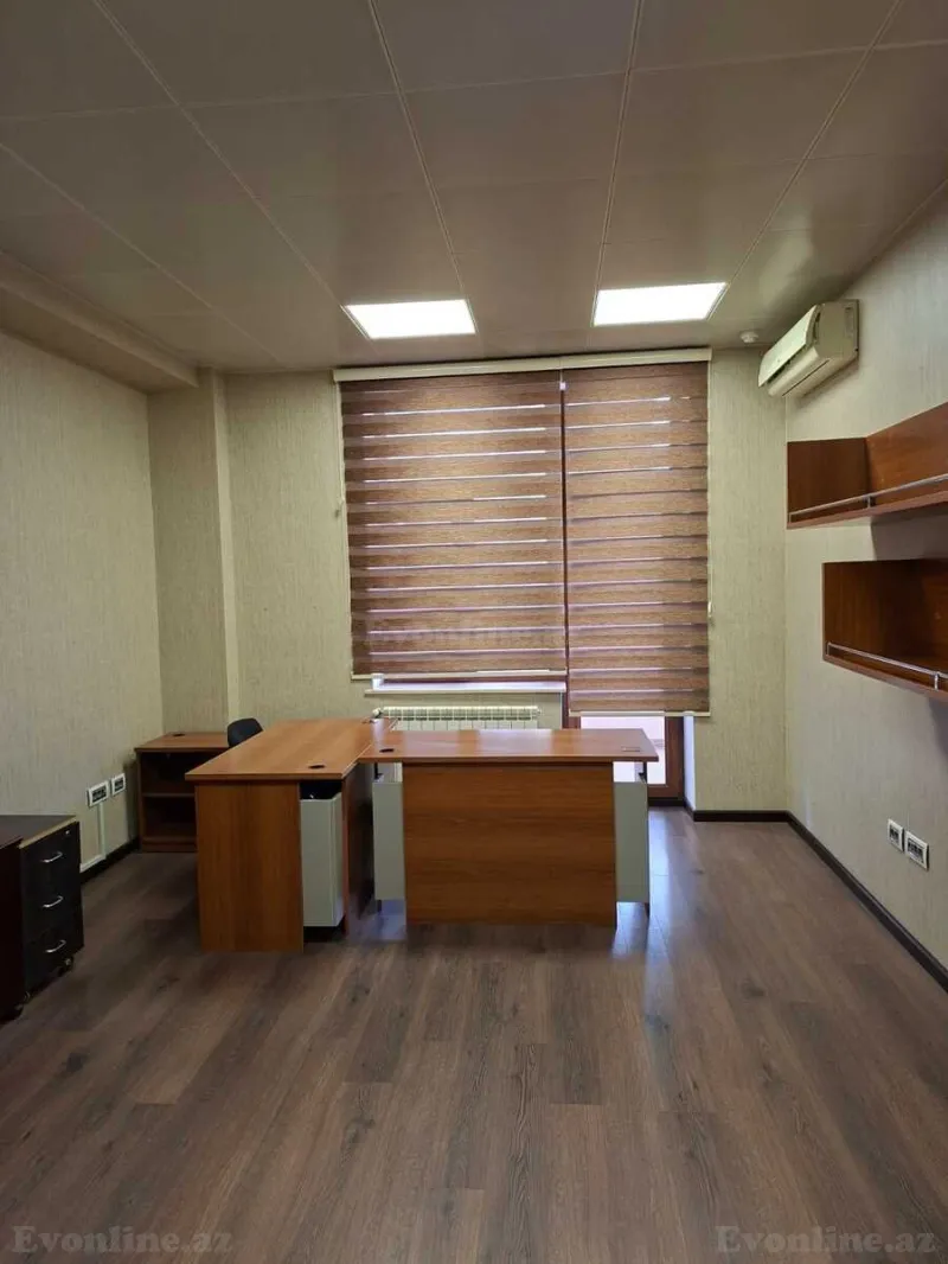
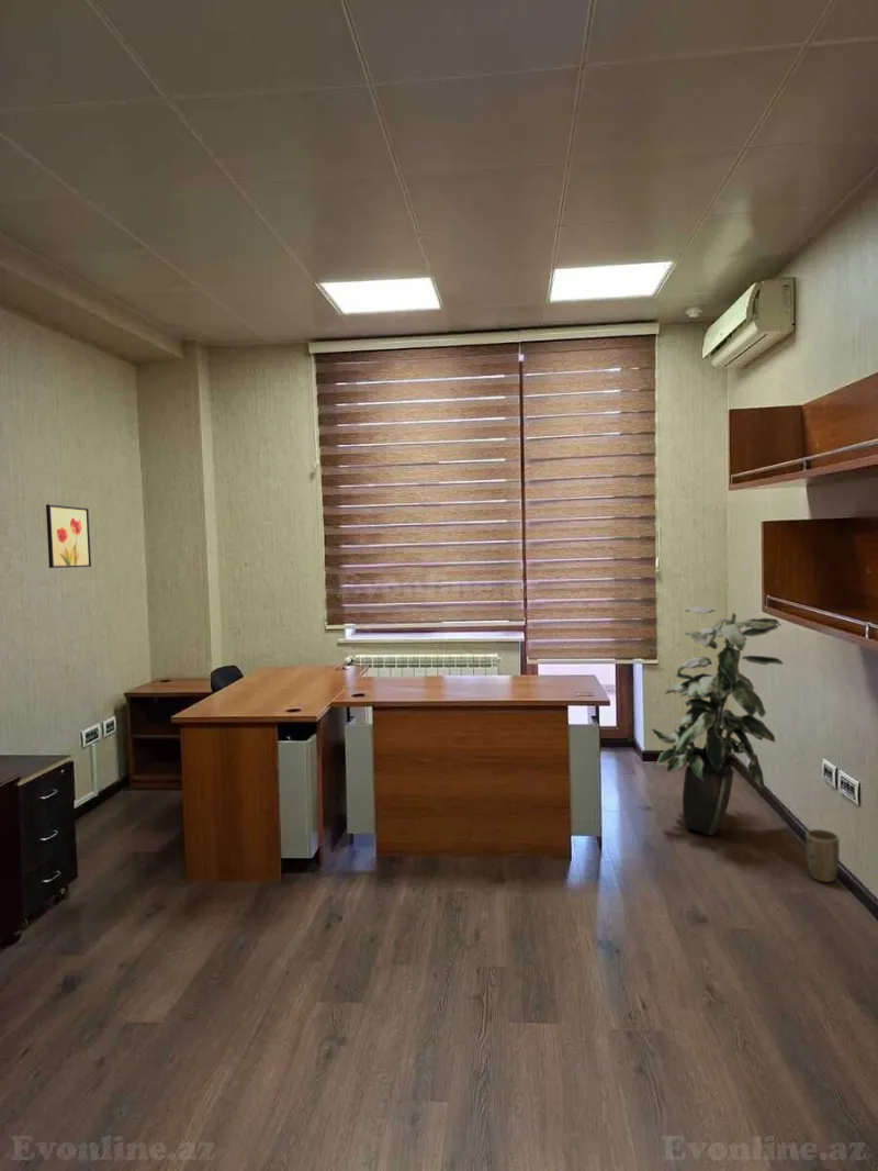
+ indoor plant (714, 718)
+ wall art (68, 536)
+ plant pot (822, 856)
